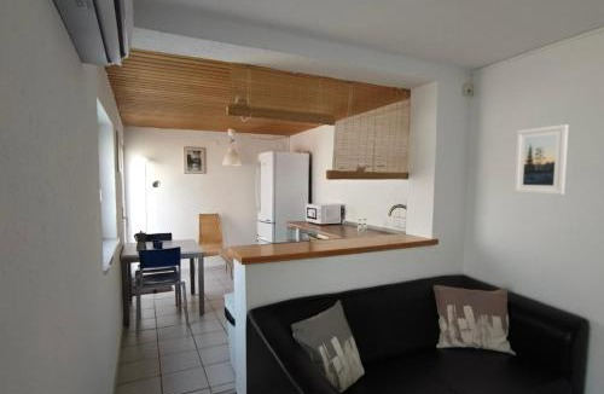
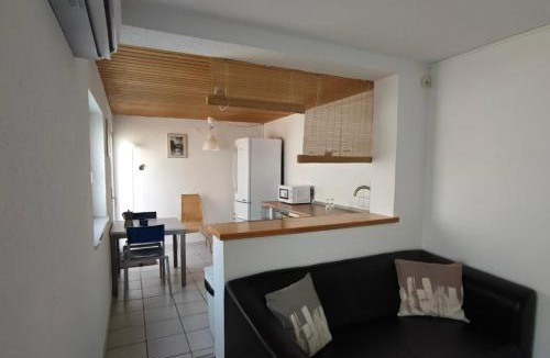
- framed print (539, 161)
